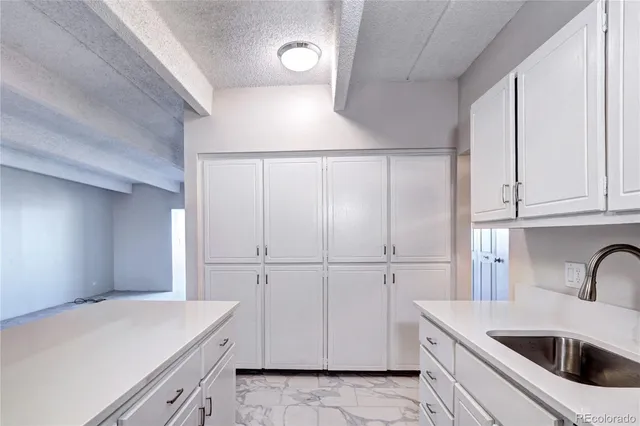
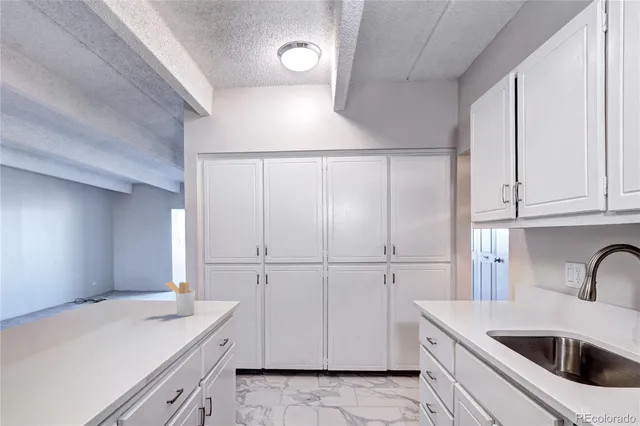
+ utensil holder (180, 297)
